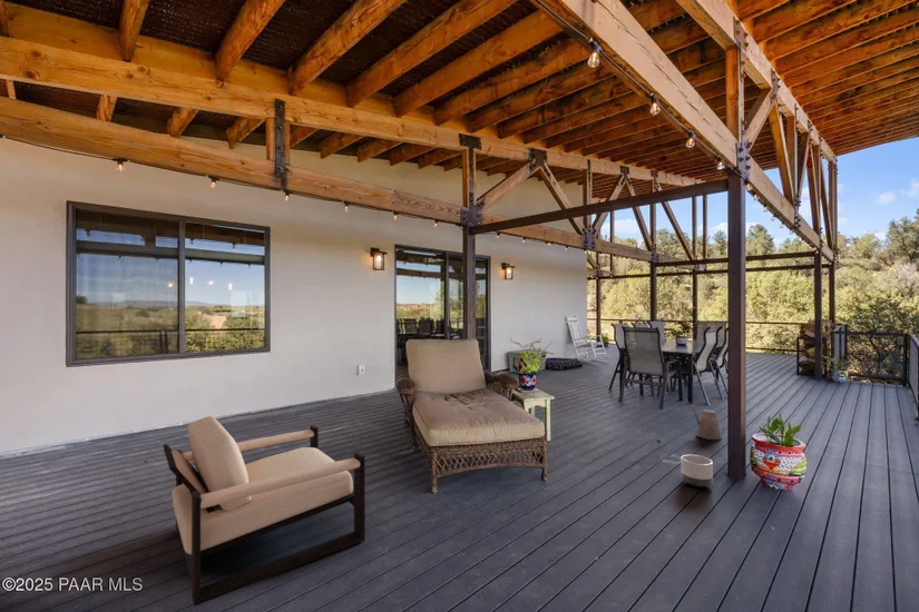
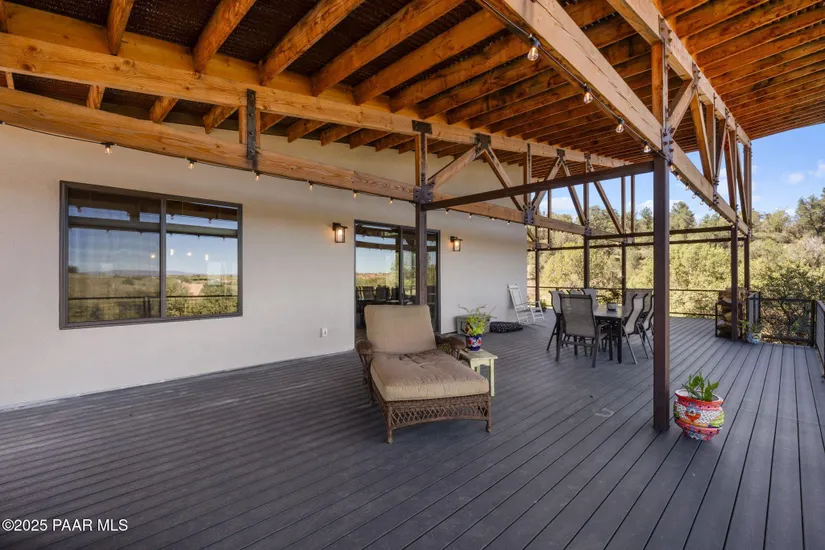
- armchair (261, 477)
- planter (696, 472)
- watering can (704, 419)
